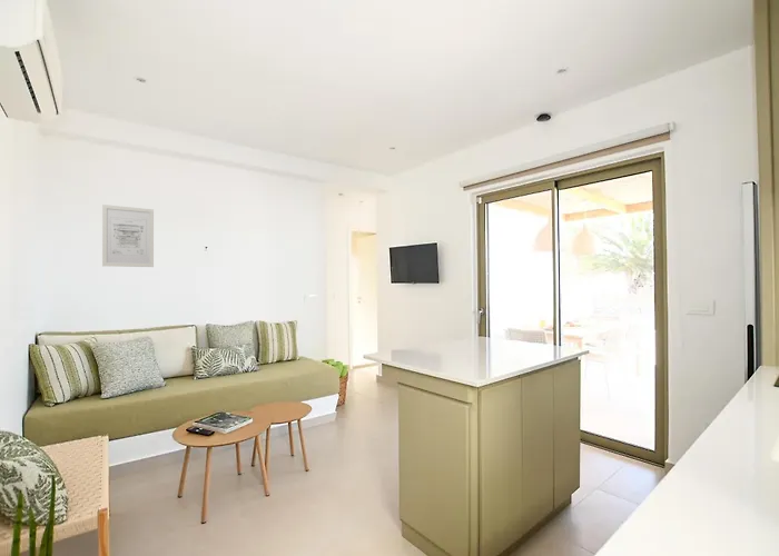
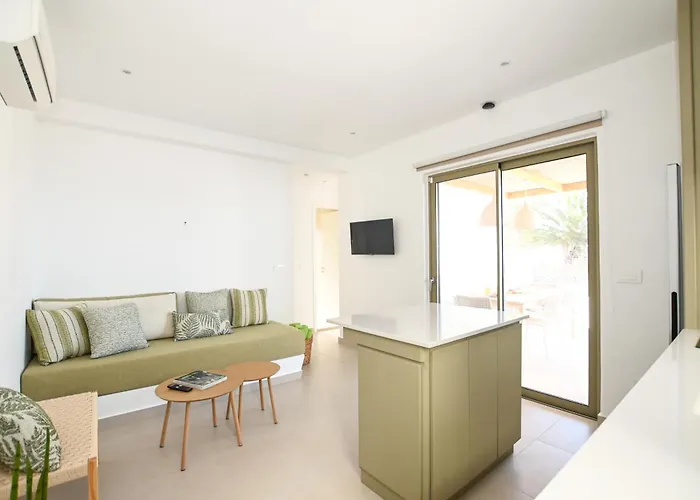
- wall art (128, 237)
